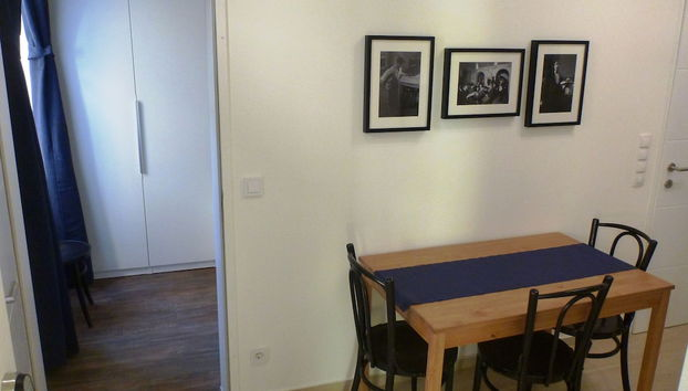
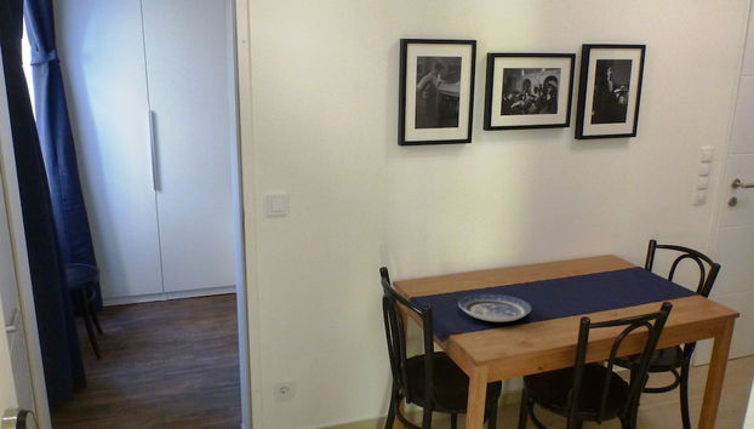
+ plate (493, 309)
